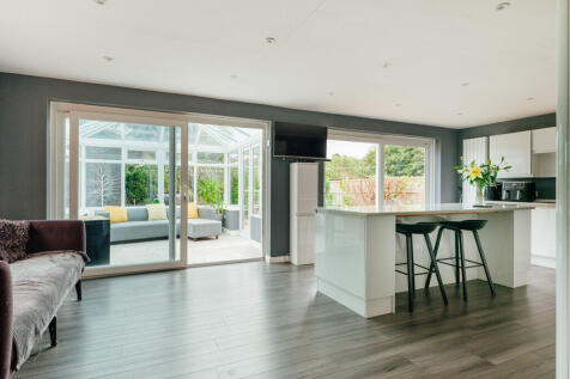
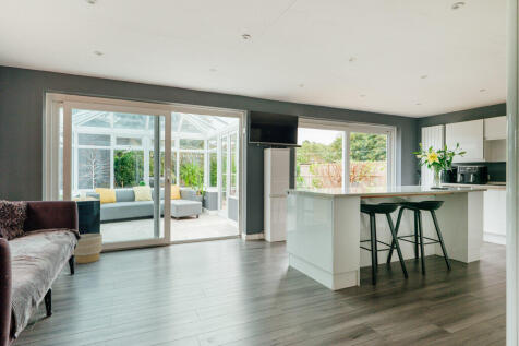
+ planter (87, 248)
